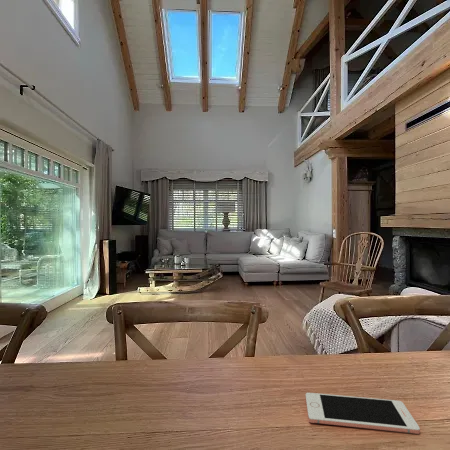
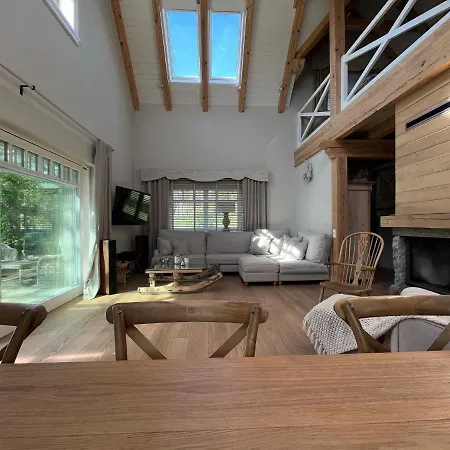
- cell phone (357, 411)
